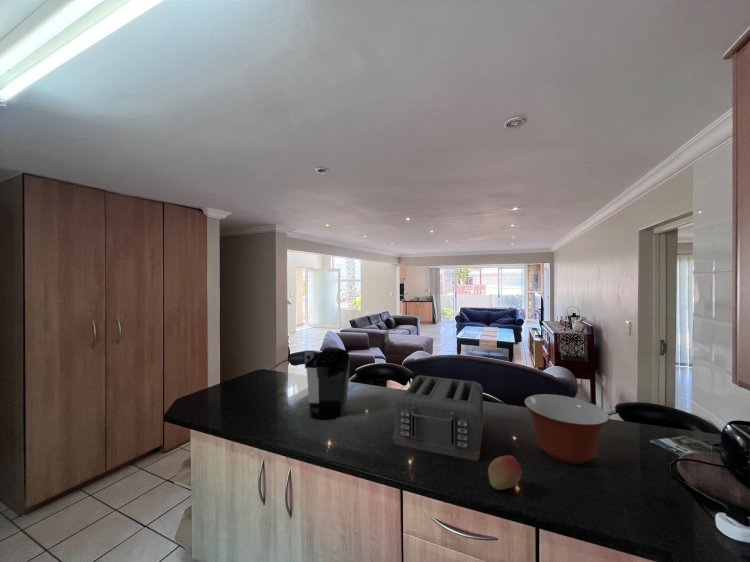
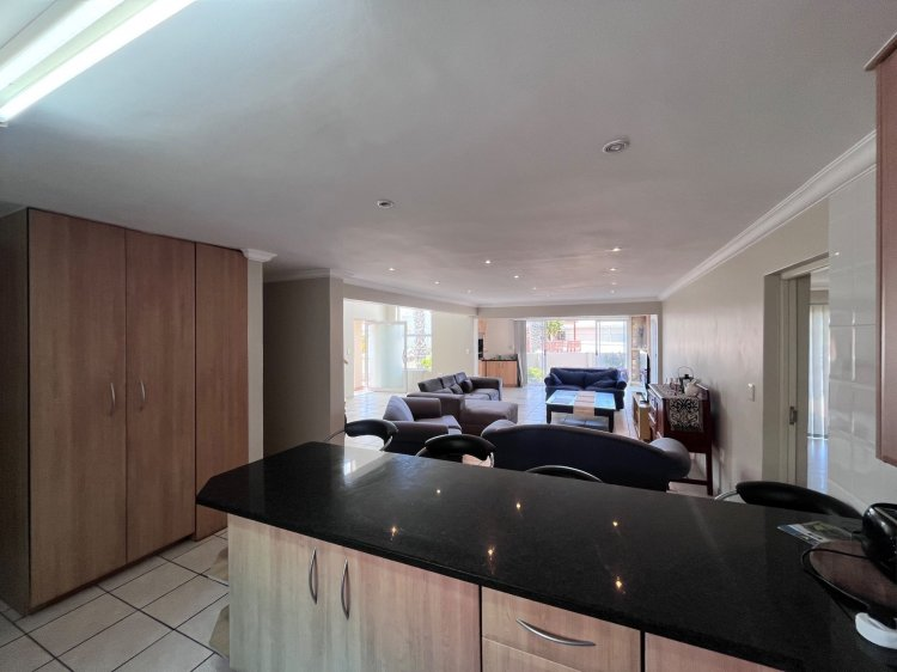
- mixing bowl (564, 430)
- coffee maker (319, 377)
- toaster (440, 411)
- fruit (505, 472)
